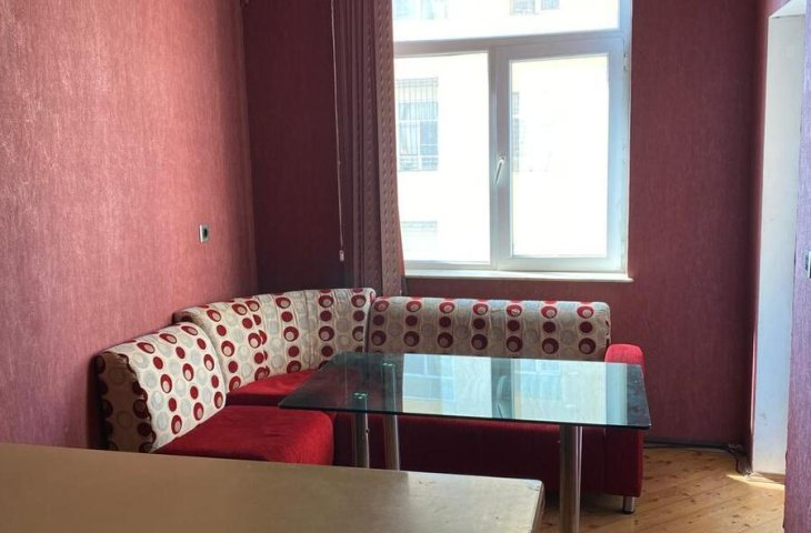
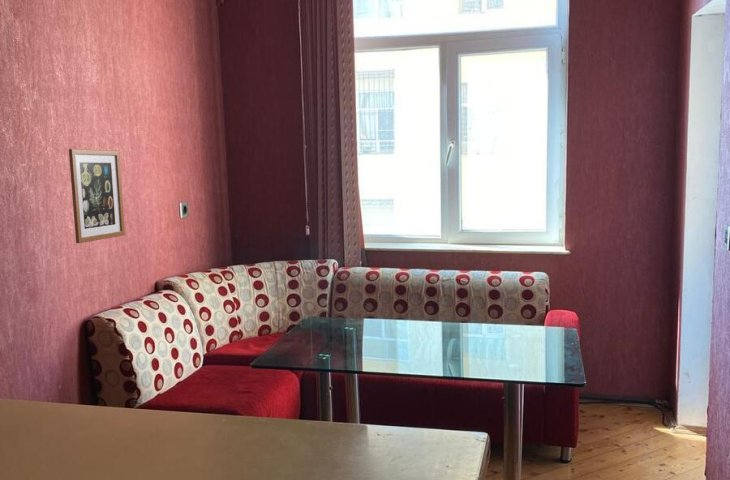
+ wall art (98, 194)
